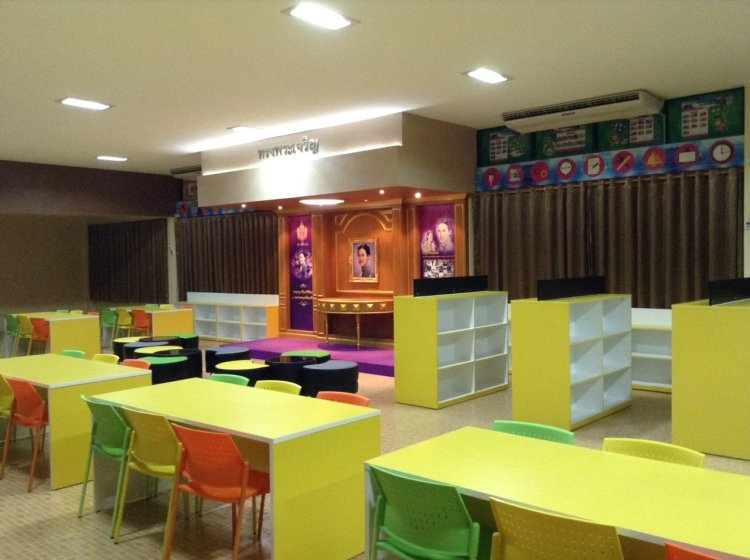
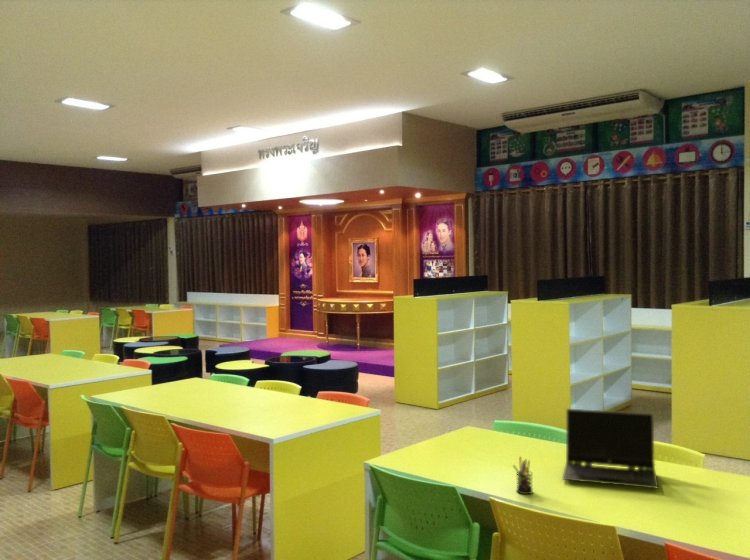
+ laptop computer (609, 447)
+ pen holder (522, 475)
